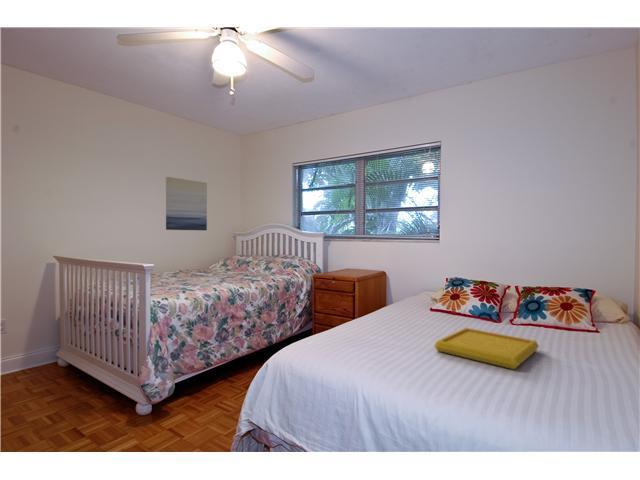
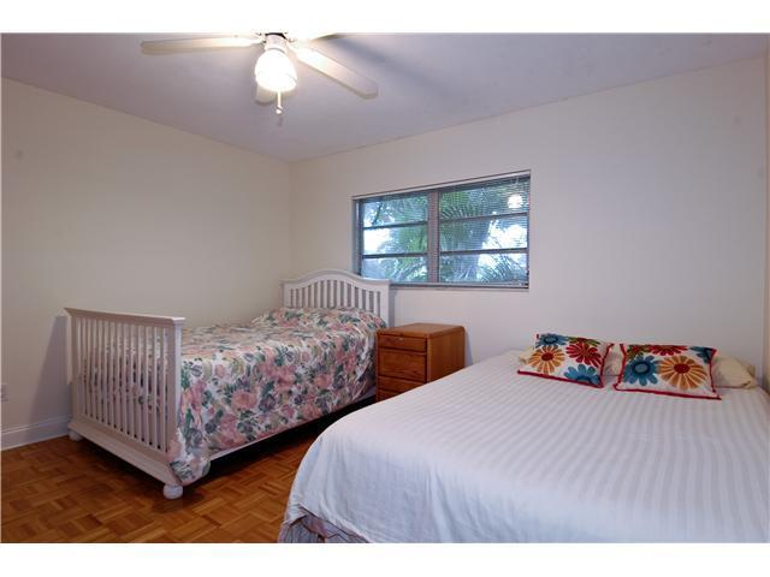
- serving tray (486, 345)
- wall art (187, 205)
